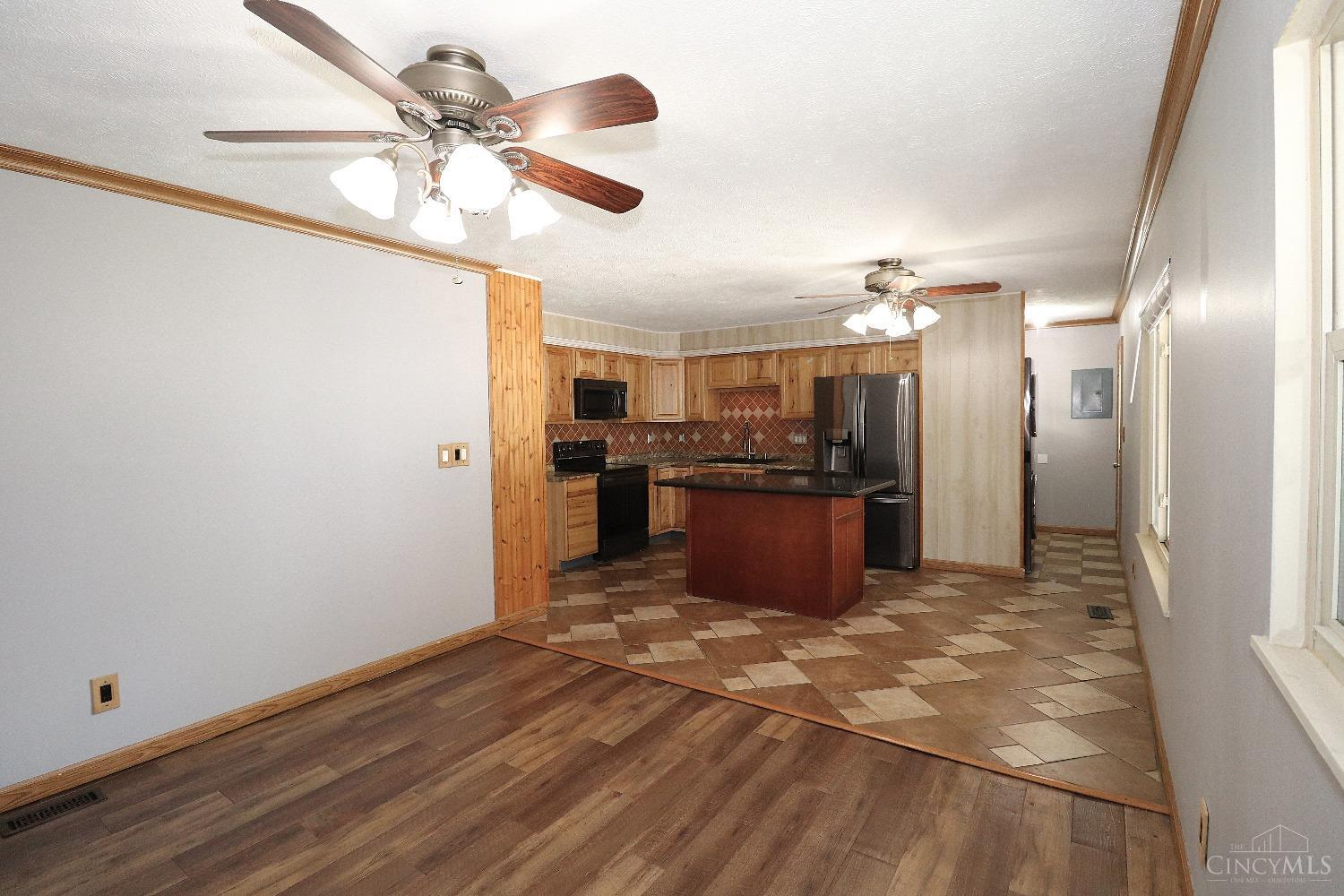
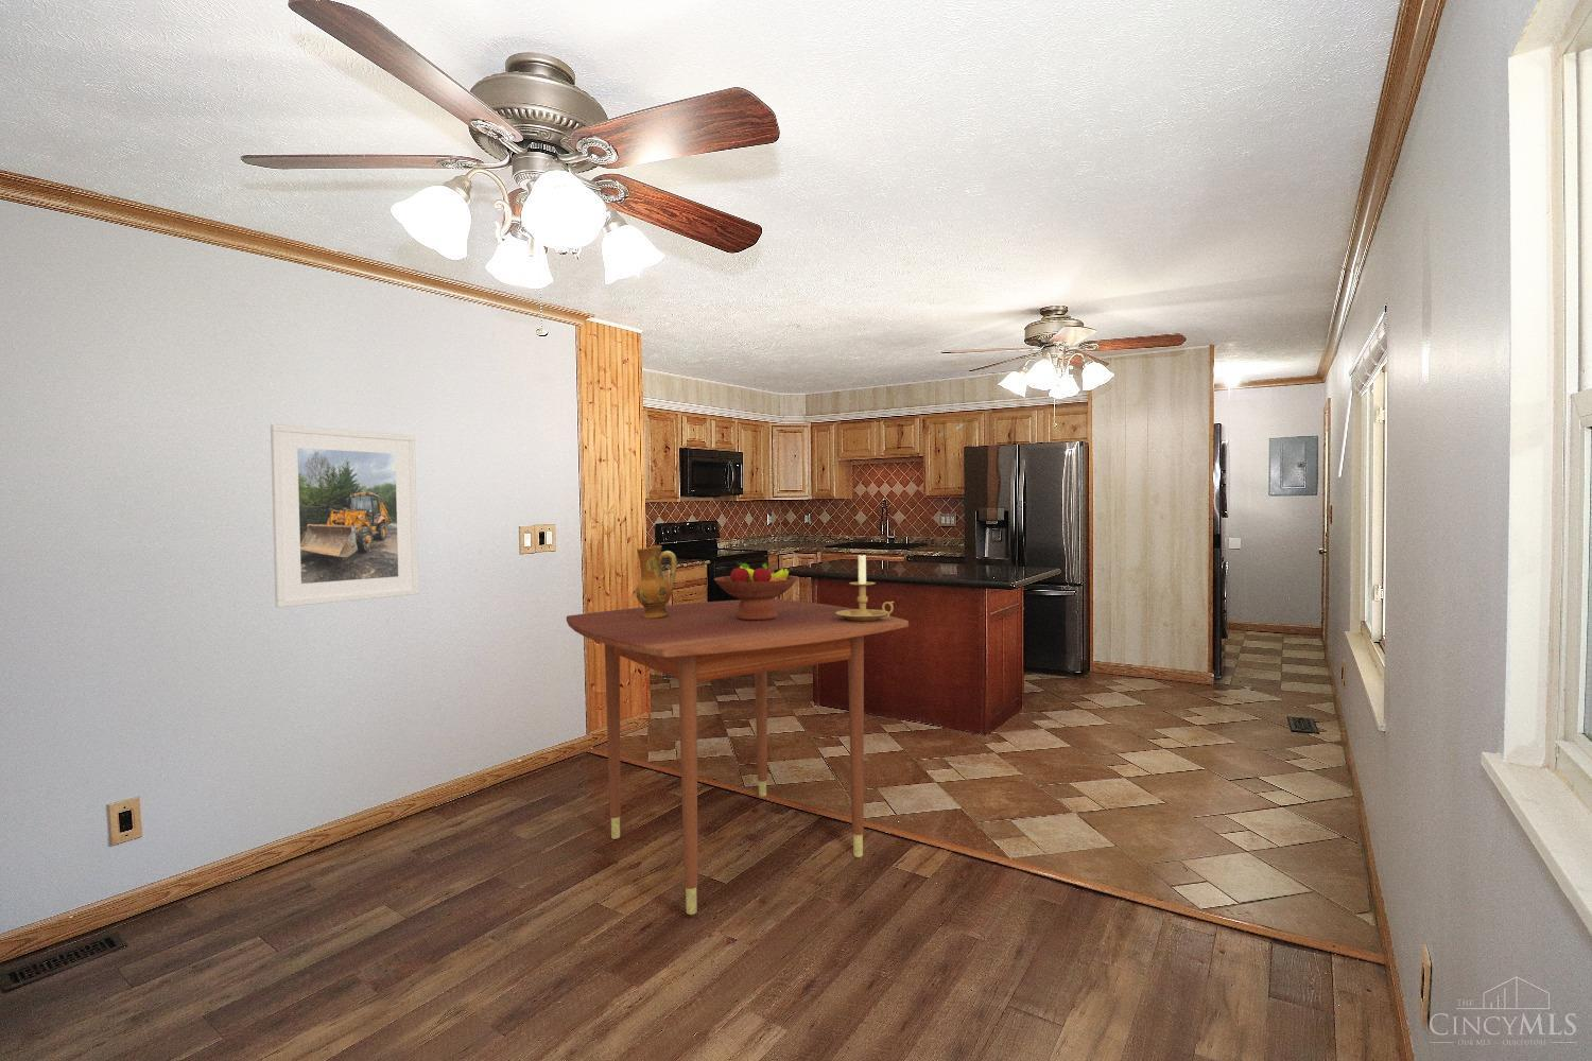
+ fruit bowl (756, 589)
+ ceramic jug (656, 580)
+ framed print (349, 515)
+ candle holder (862, 585)
+ dining table (757, 732)
